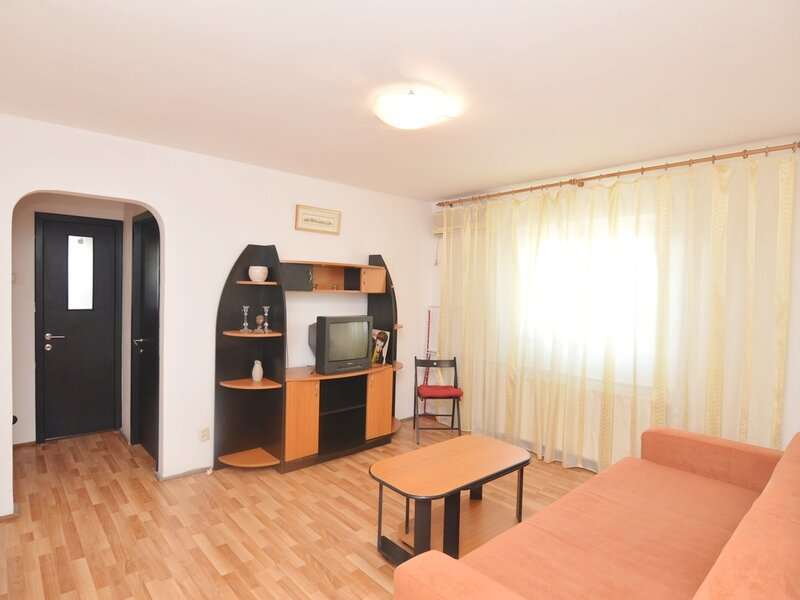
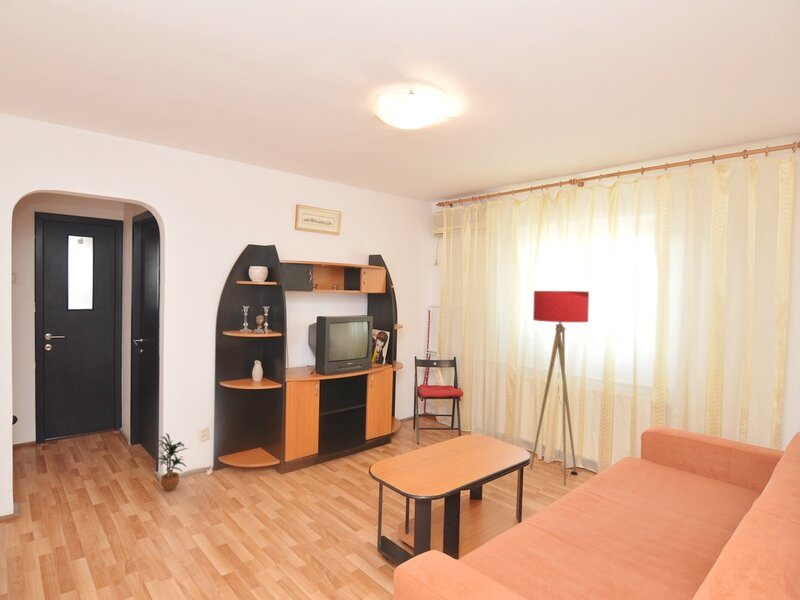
+ potted plant (171, 460)
+ floor lamp (562, 380)
